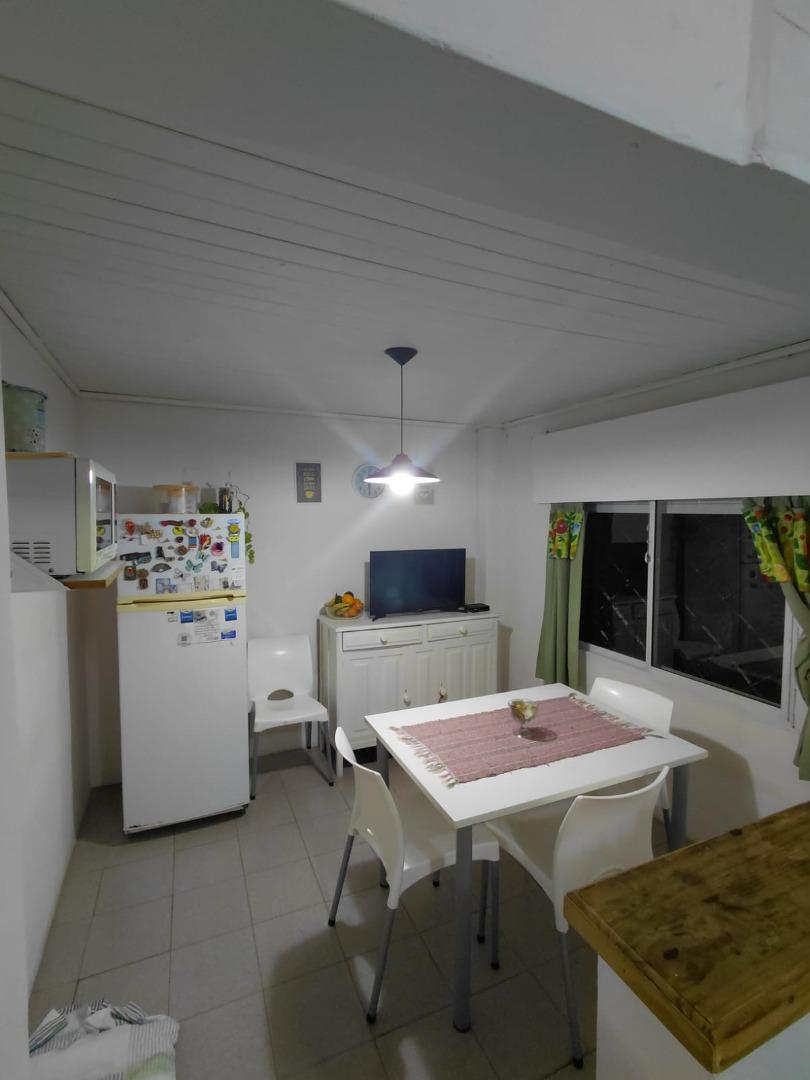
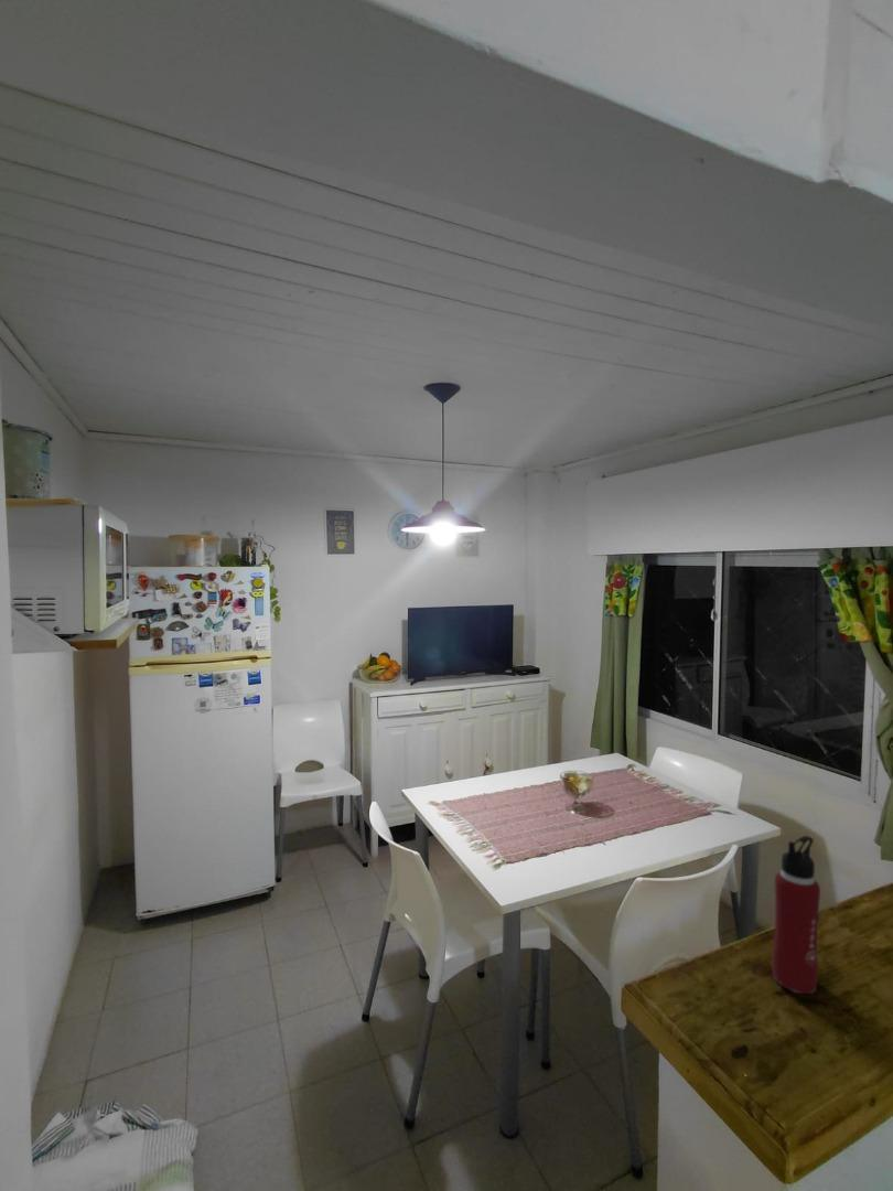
+ water bottle (796, 910)
